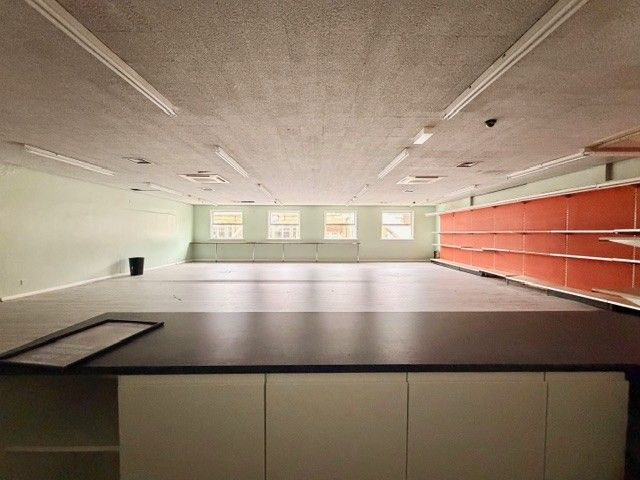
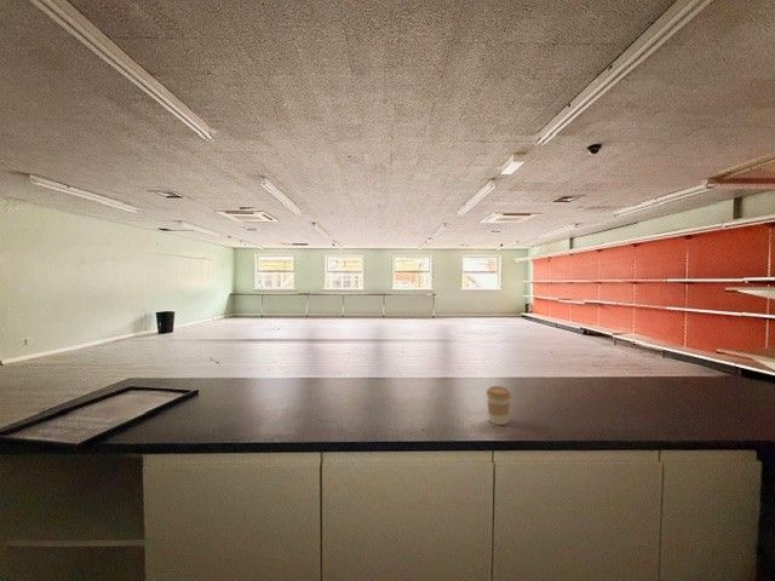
+ coffee cup (498, 404)
